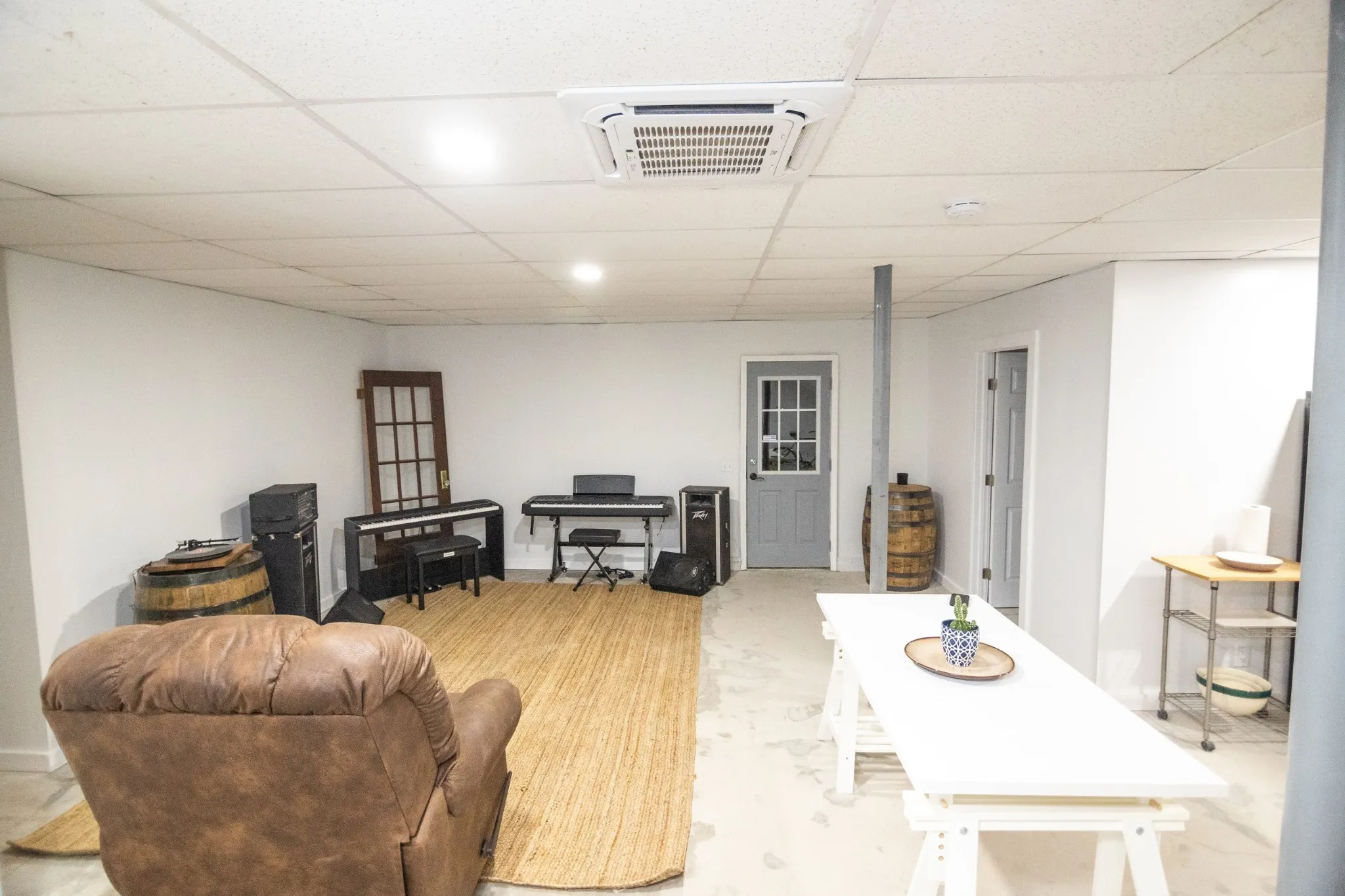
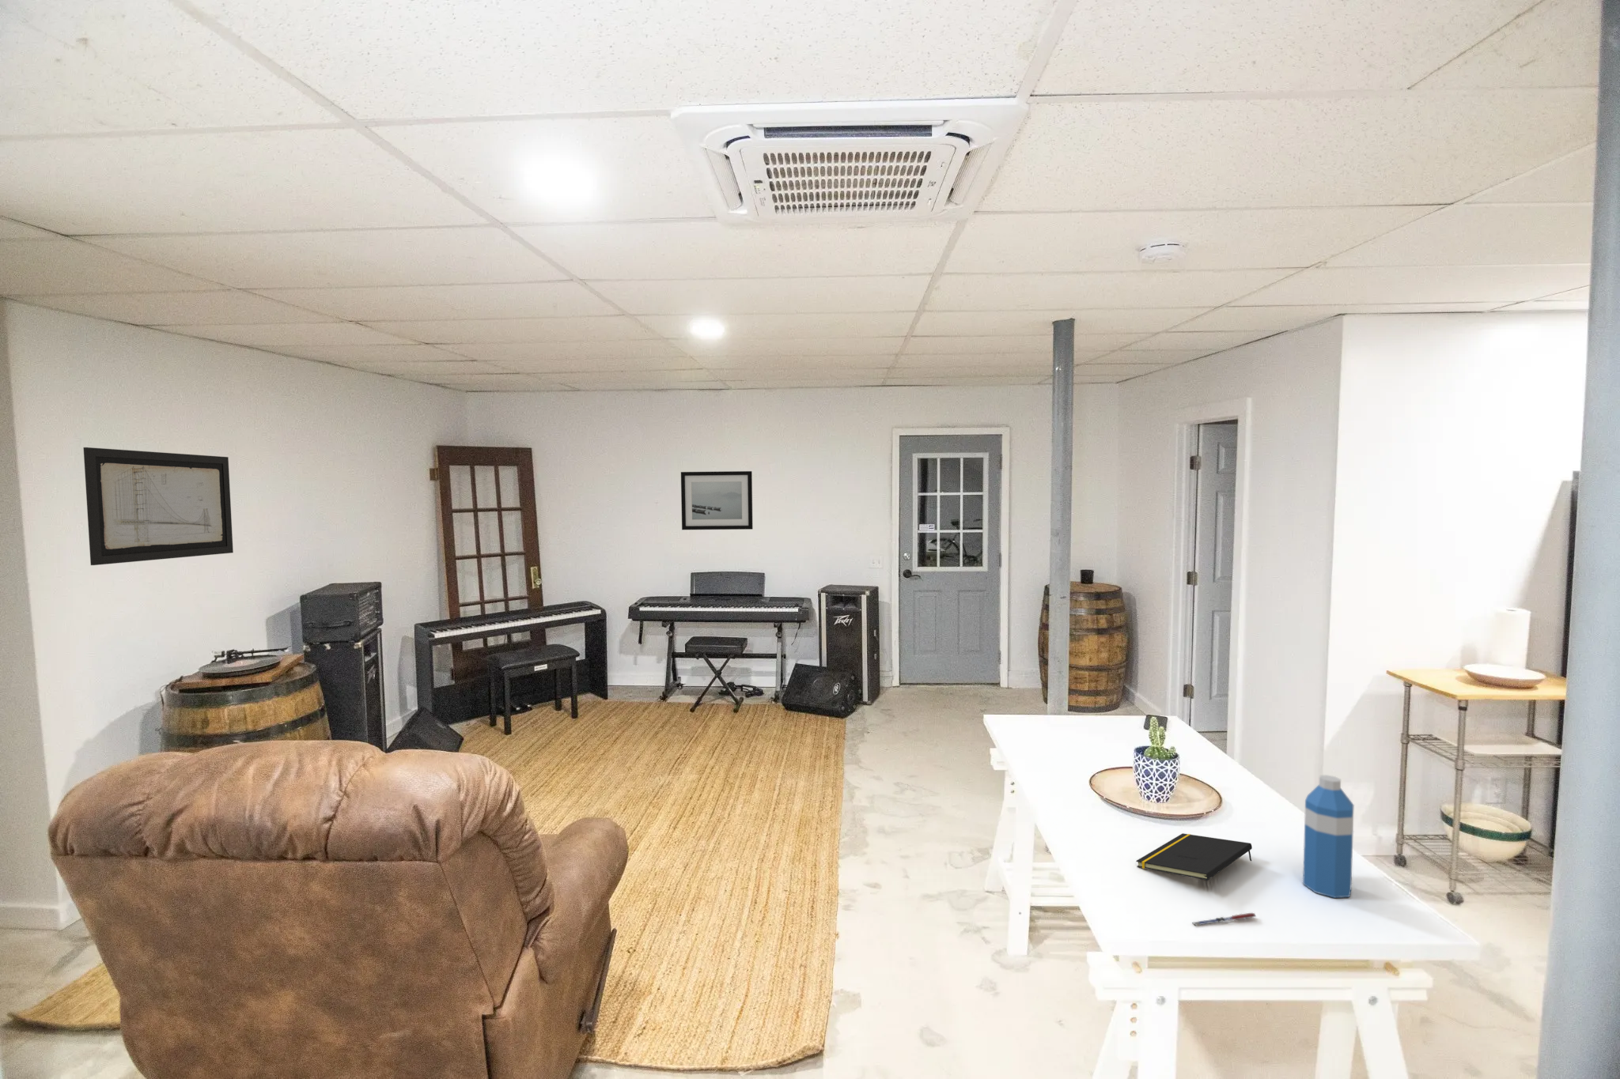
+ wall art (717, 501)
+ water bottle (1329, 832)
+ pen (1224, 919)
+ notepad (1194, 855)
+ wall art (166, 505)
